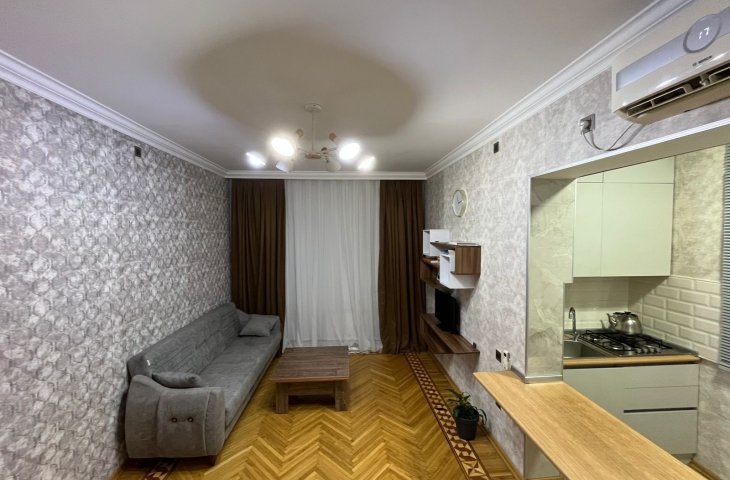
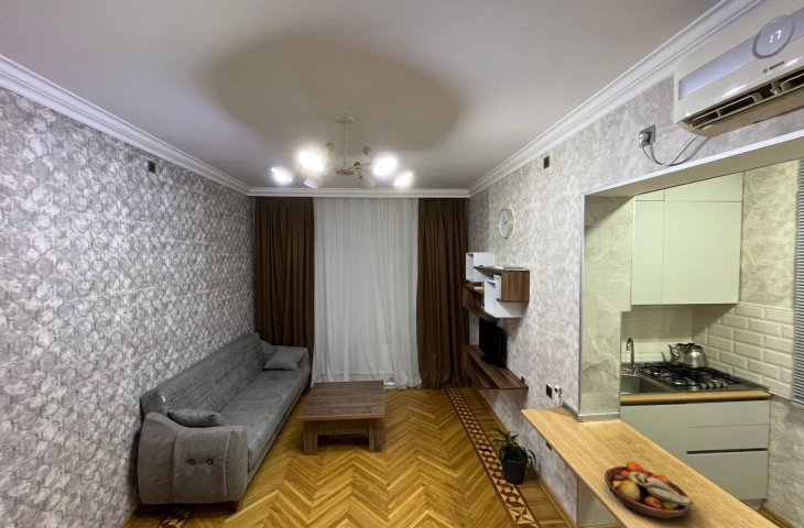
+ fruit bowl (645, 484)
